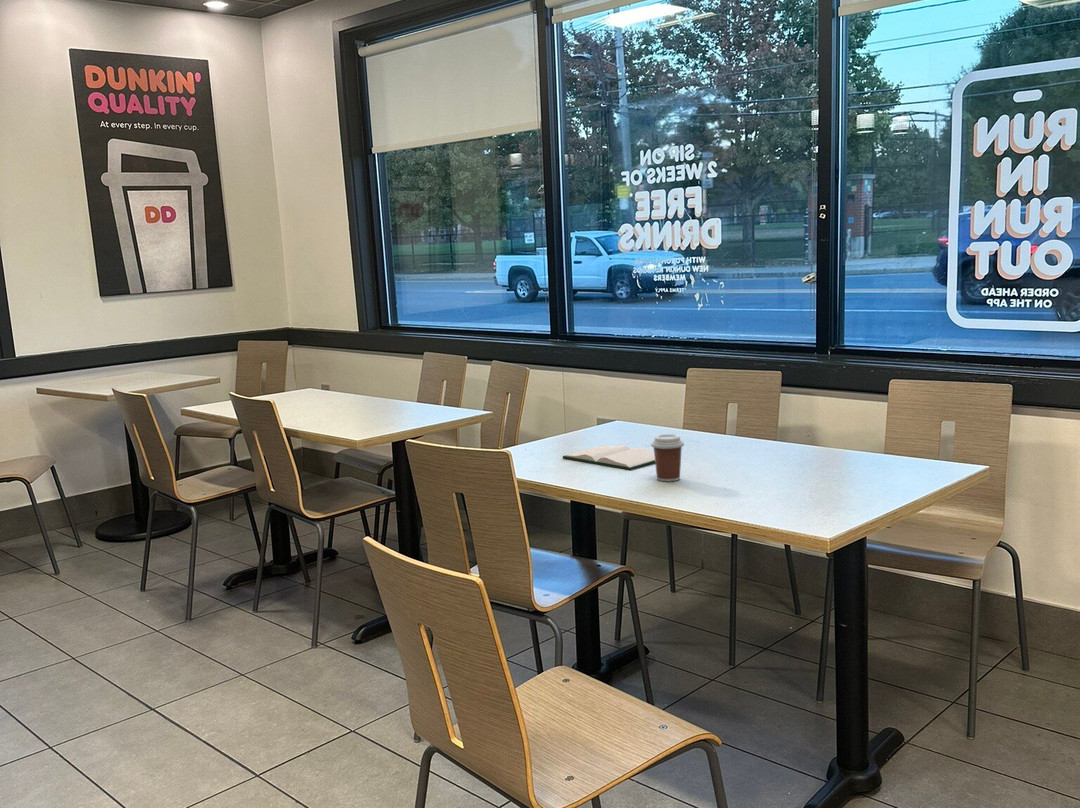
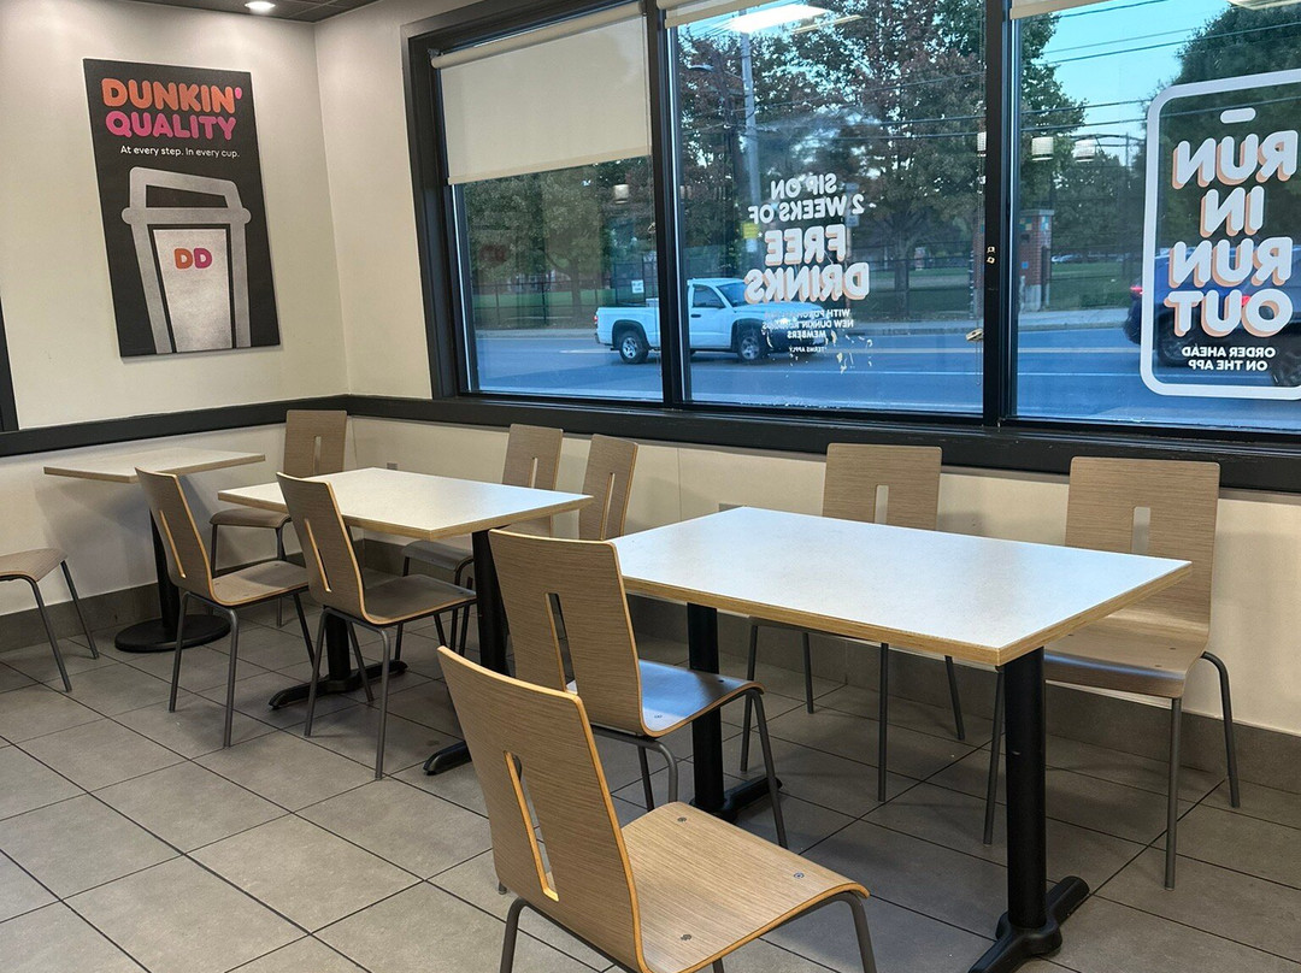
- coffee cup (667, 457)
- hardback book (614, 454)
